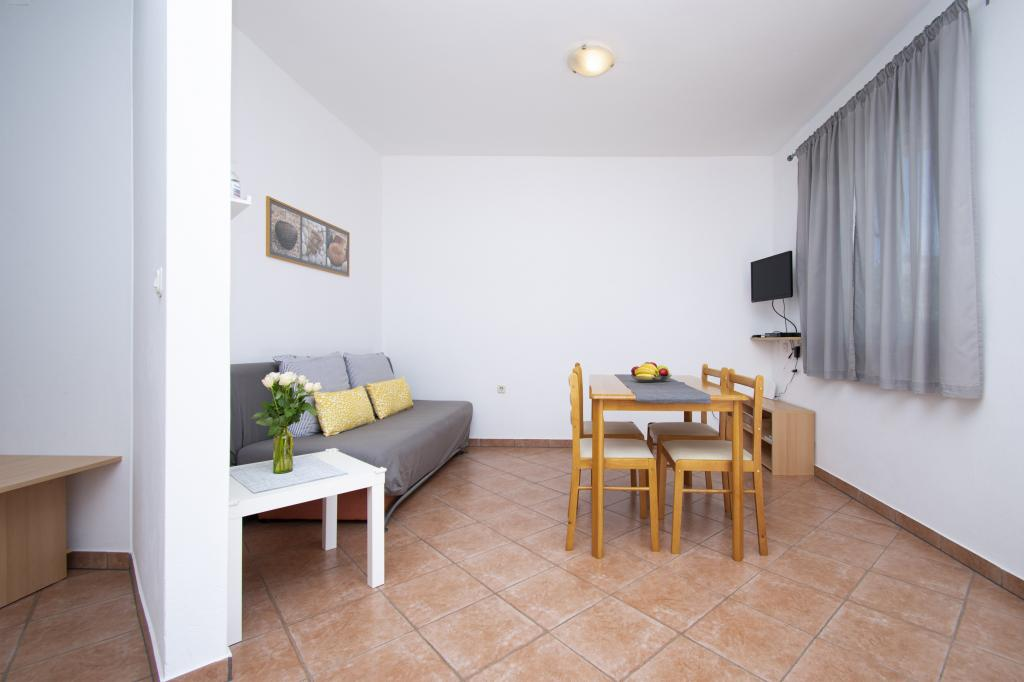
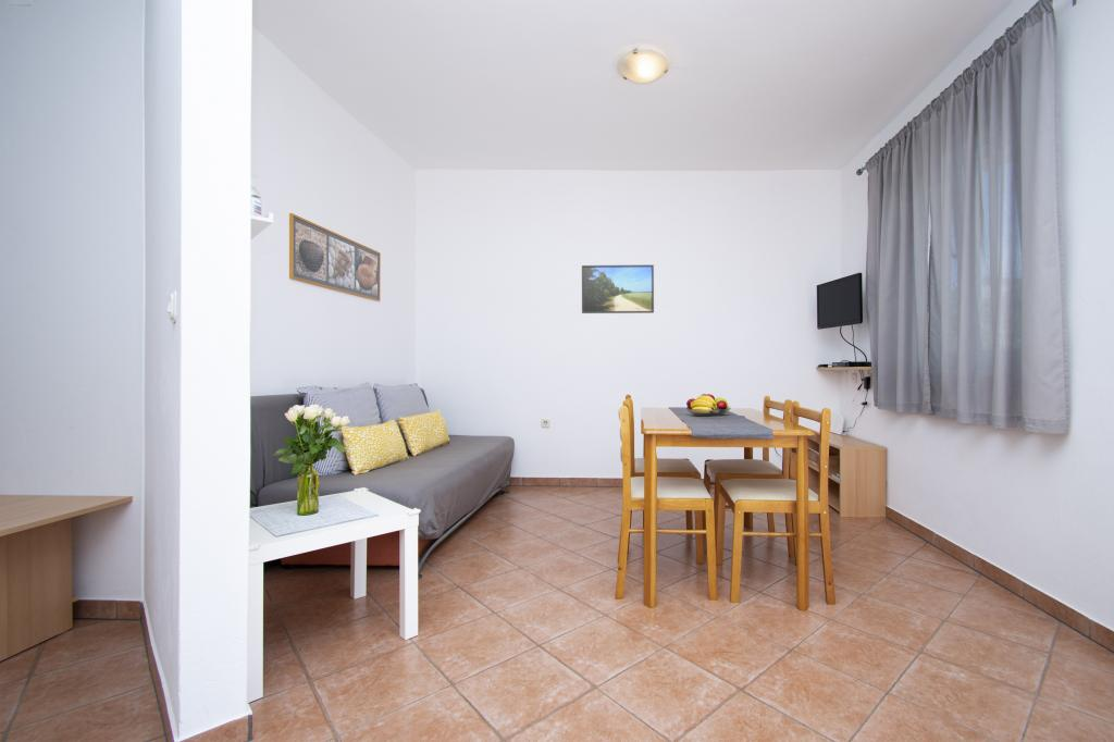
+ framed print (617, 288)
